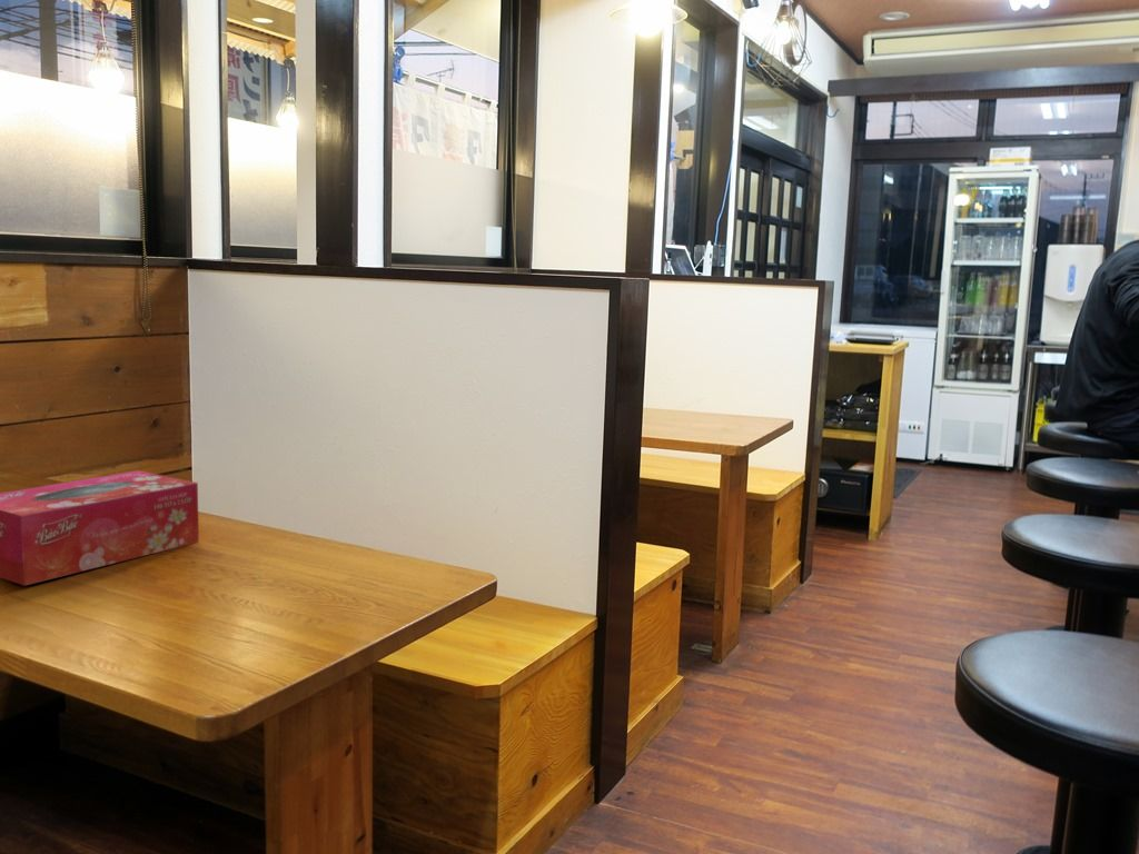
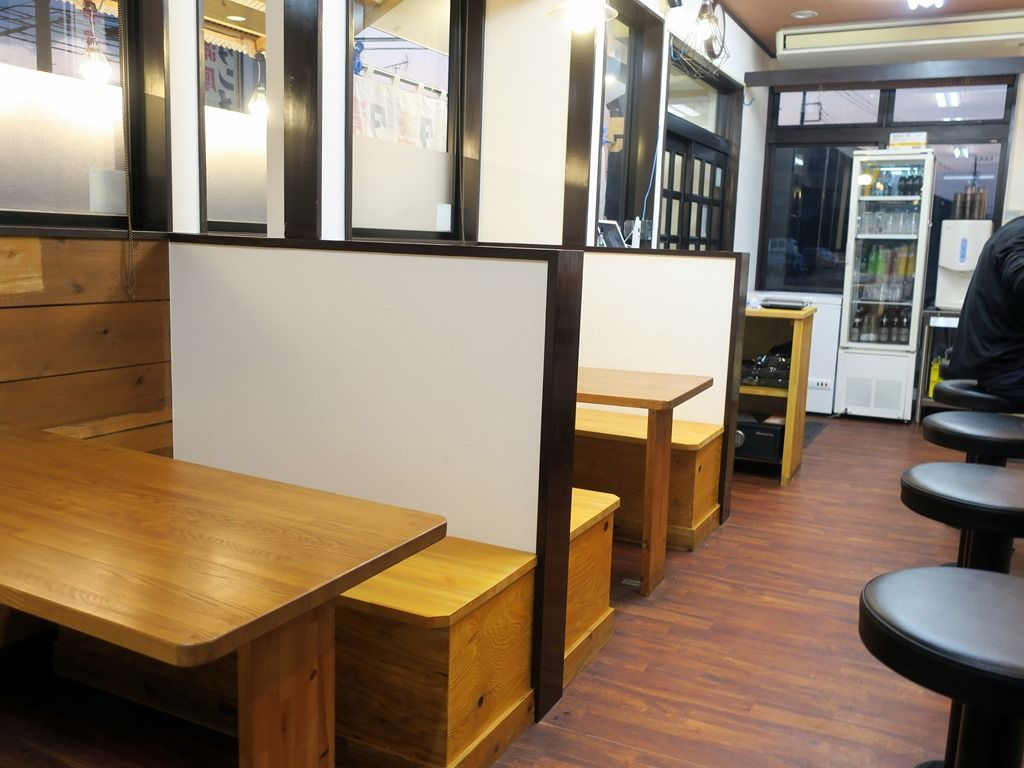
- tissue box (87, 522)
